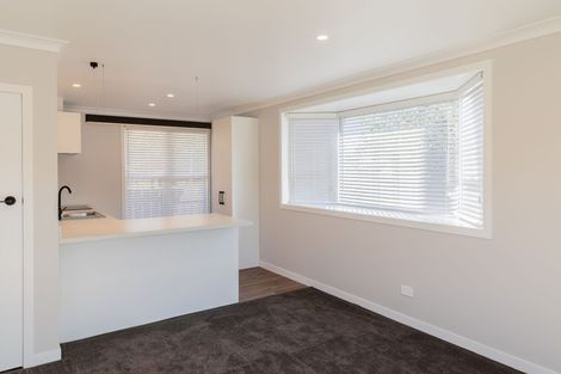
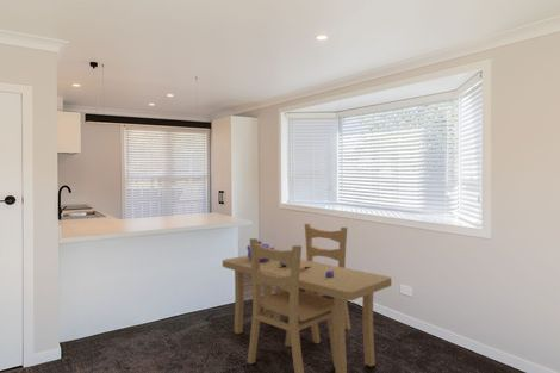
+ dining set (304, 288)
